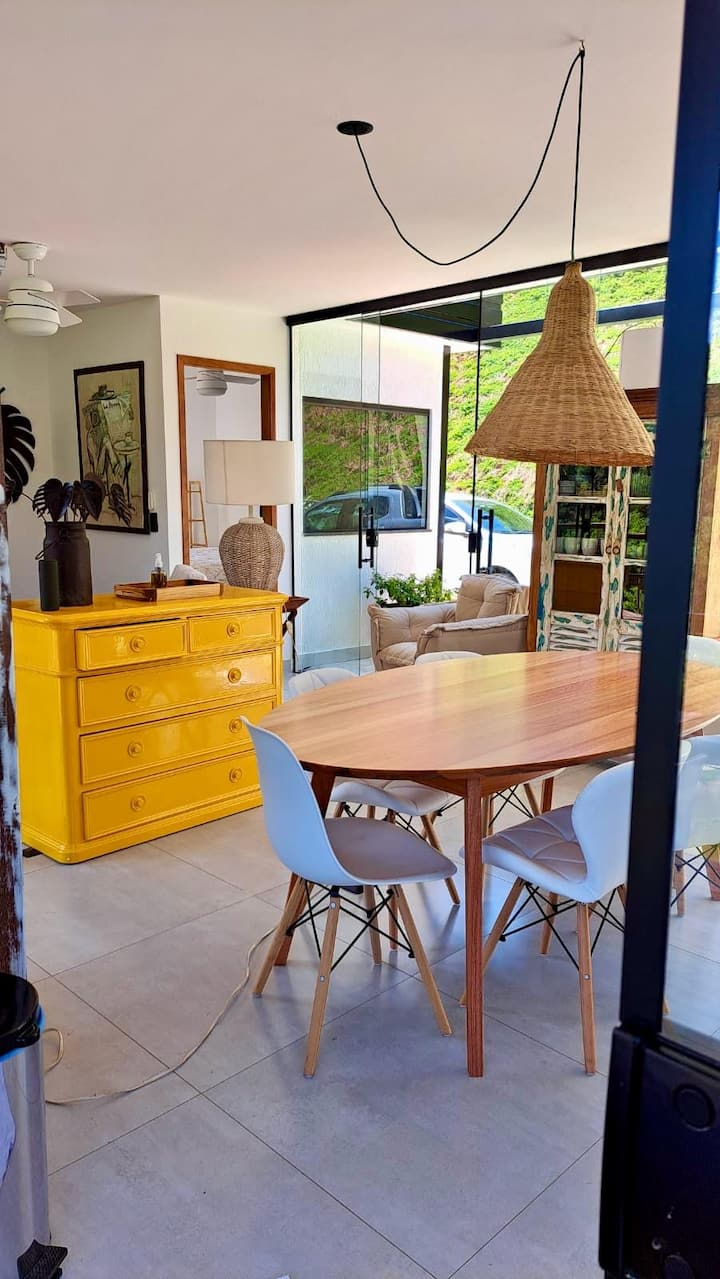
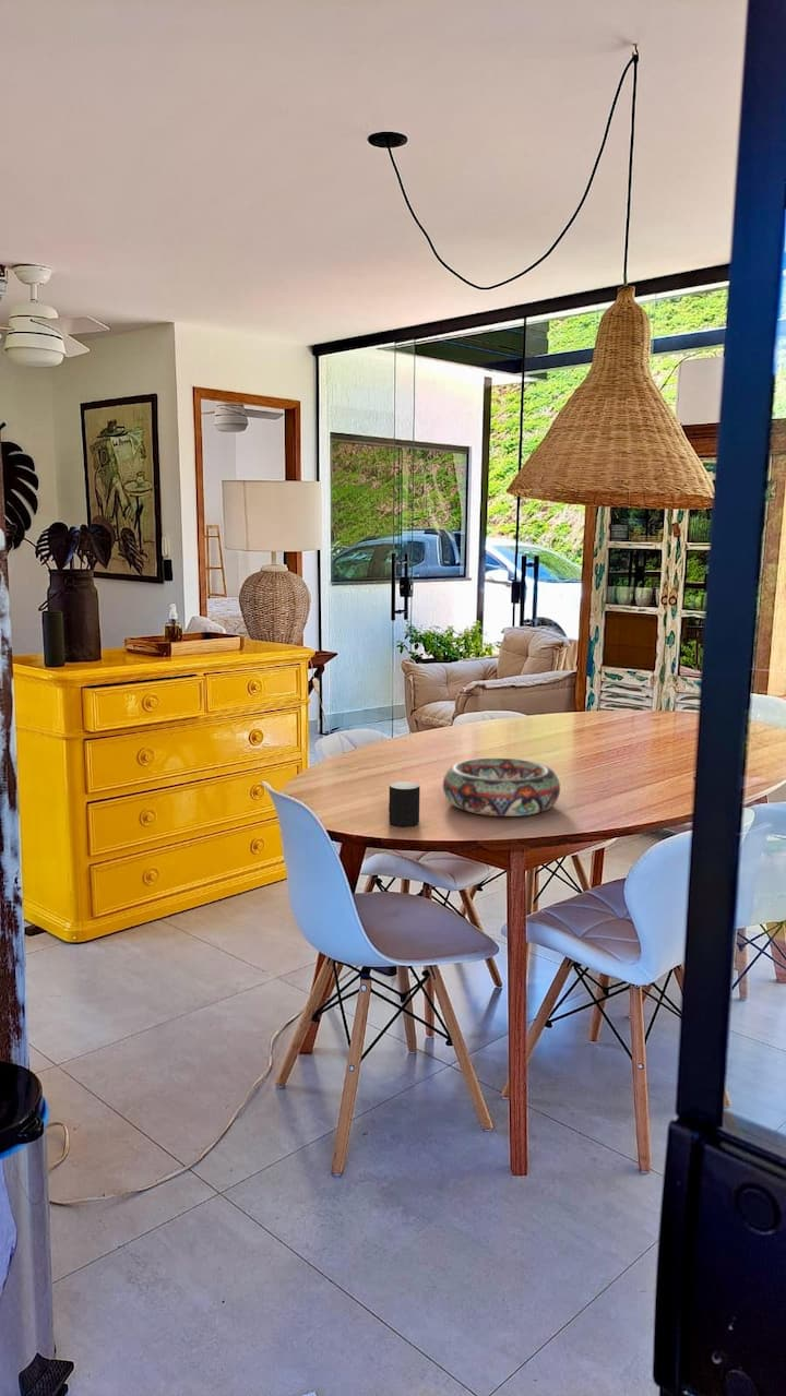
+ decorative bowl (500, 787)
+ cup (400, 804)
